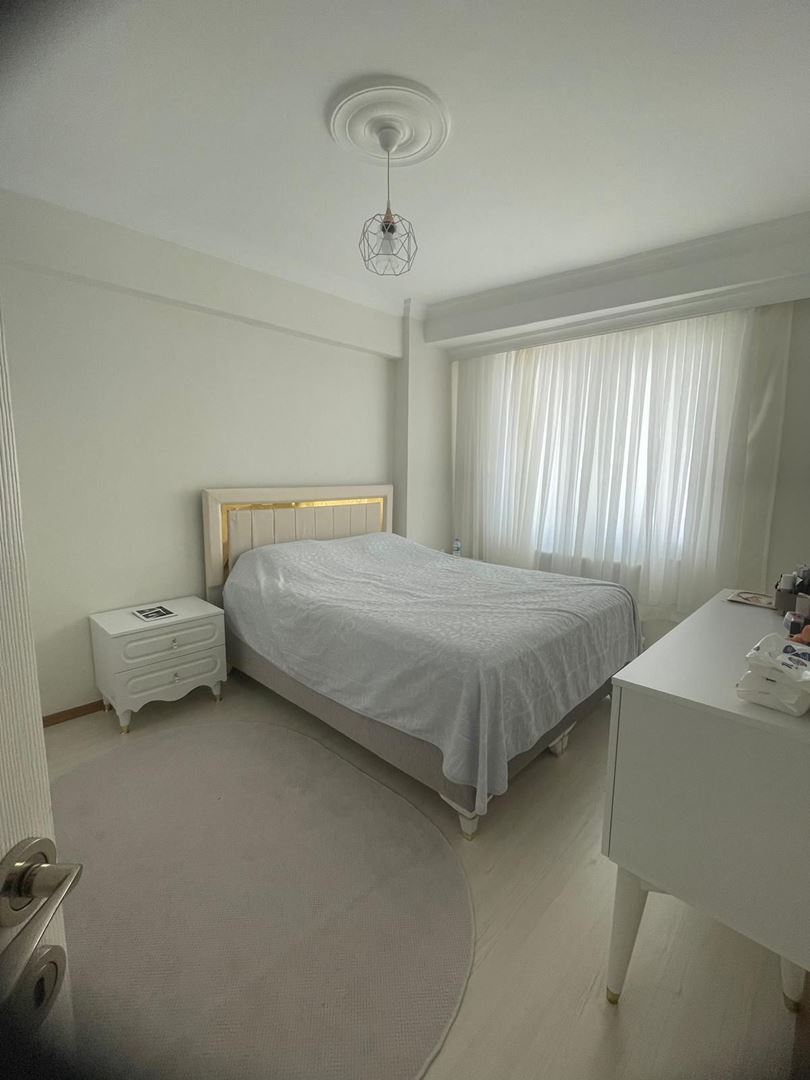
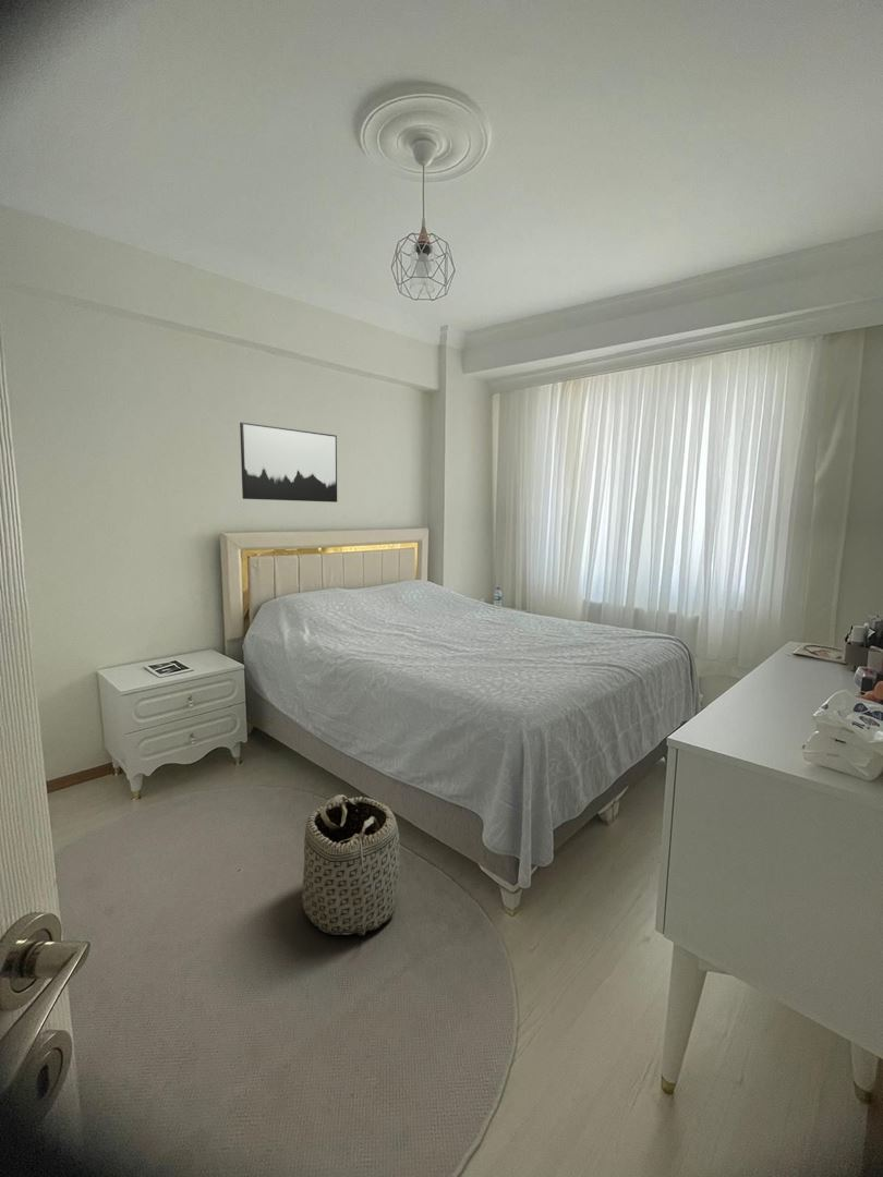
+ wall art (292, 464)
+ basket (351, 852)
